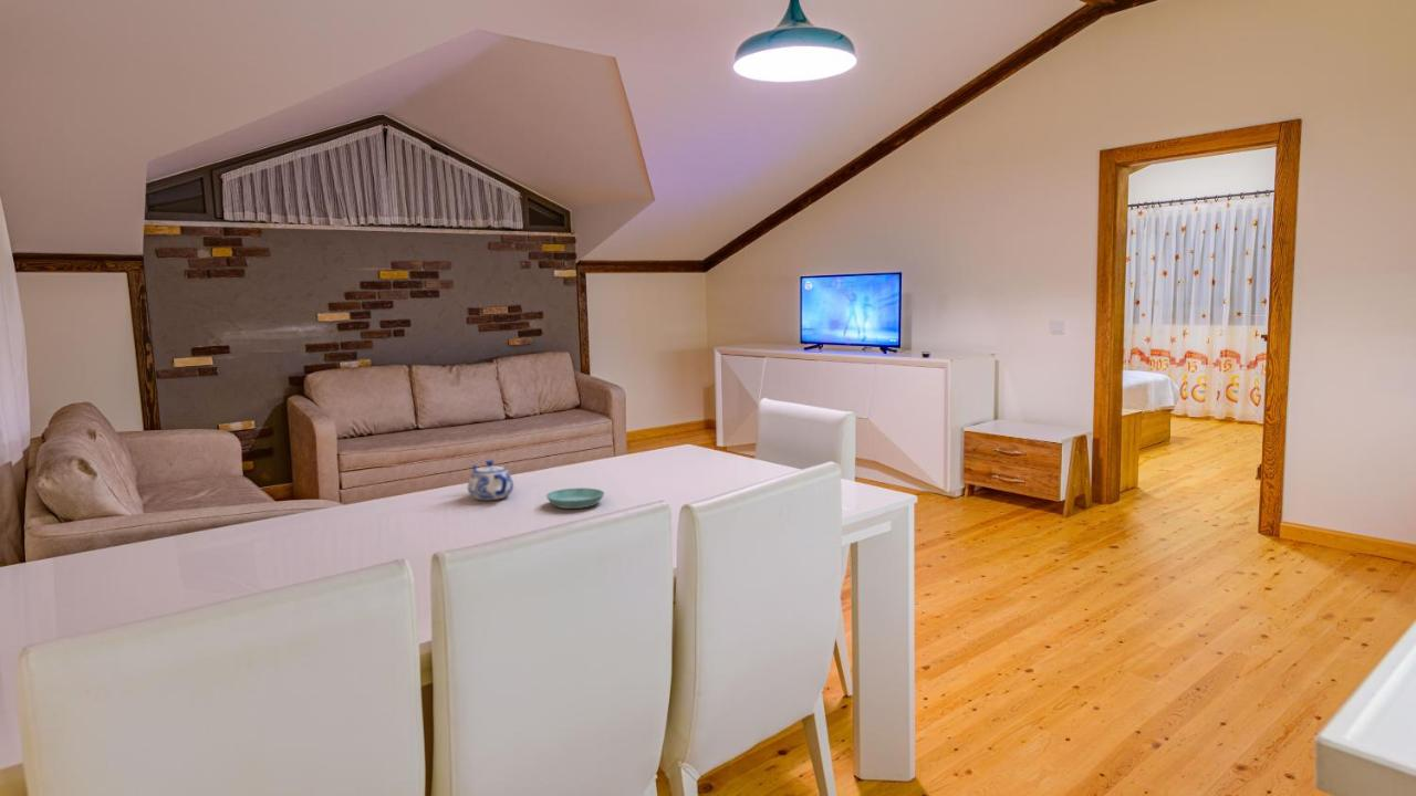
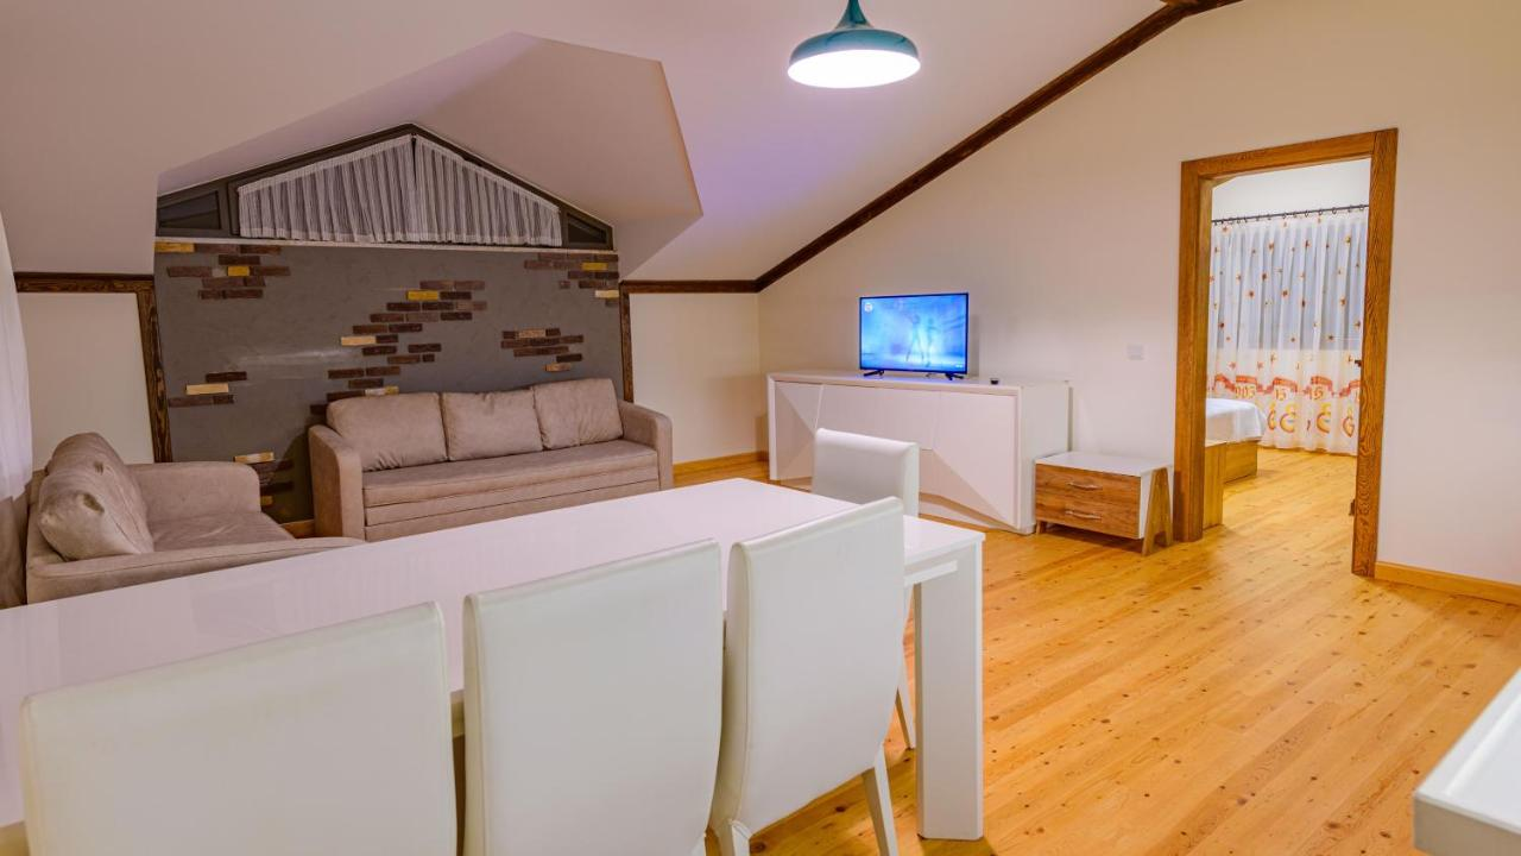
- teapot (488, 478)
- saucer (575, 499)
